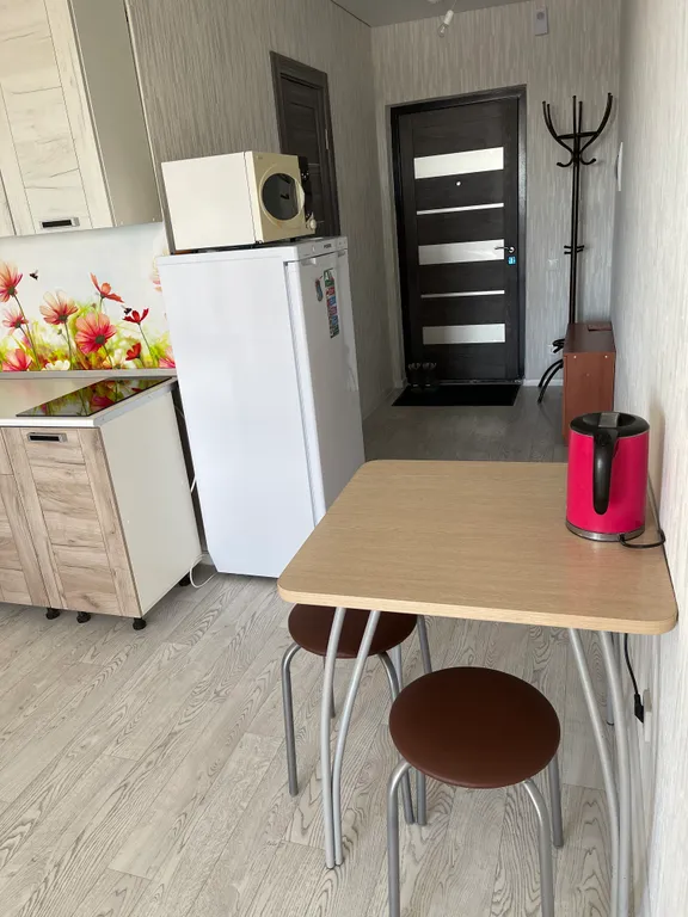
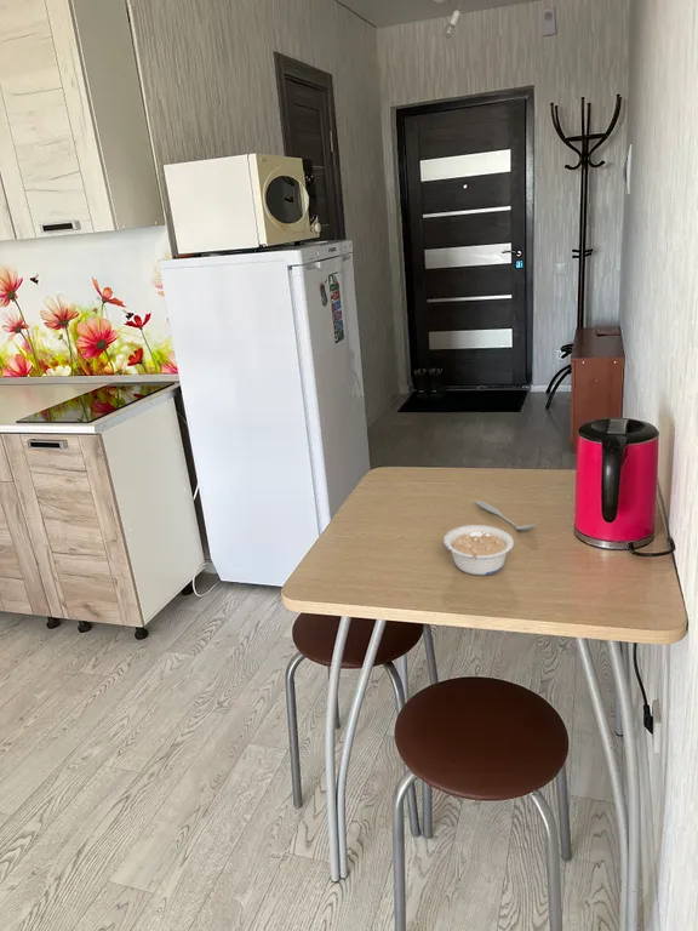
+ legume (480, 550)
+ spoon (502, 515)
